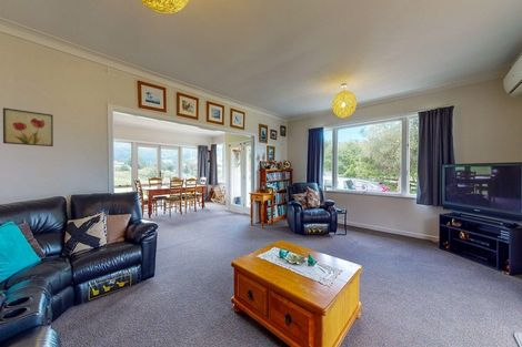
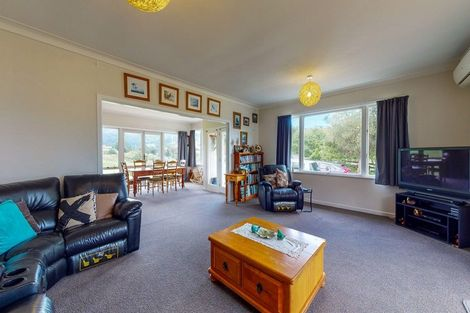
- wall art (29, 127)
